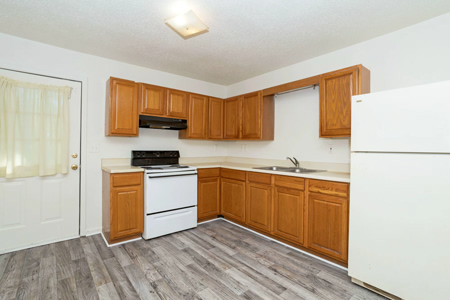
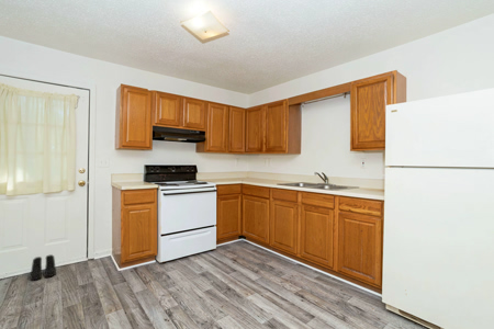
+ boots (45, 266)
